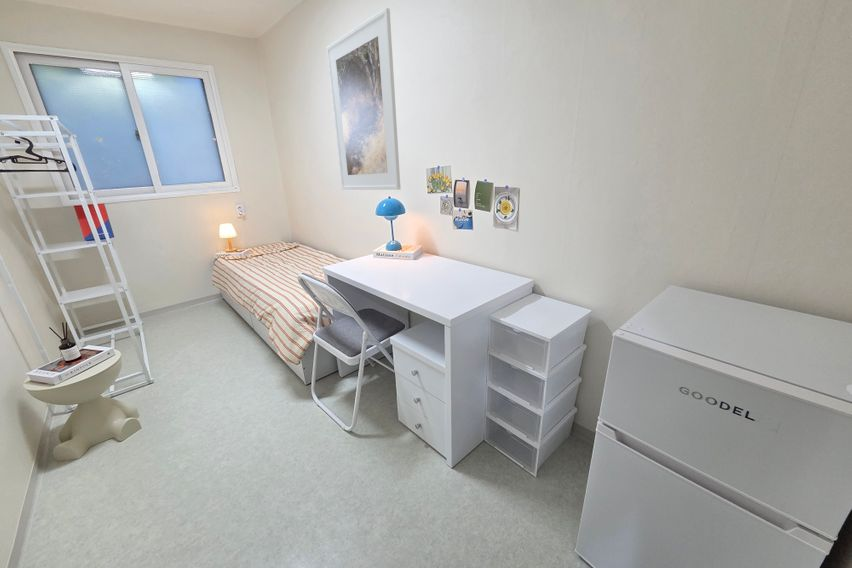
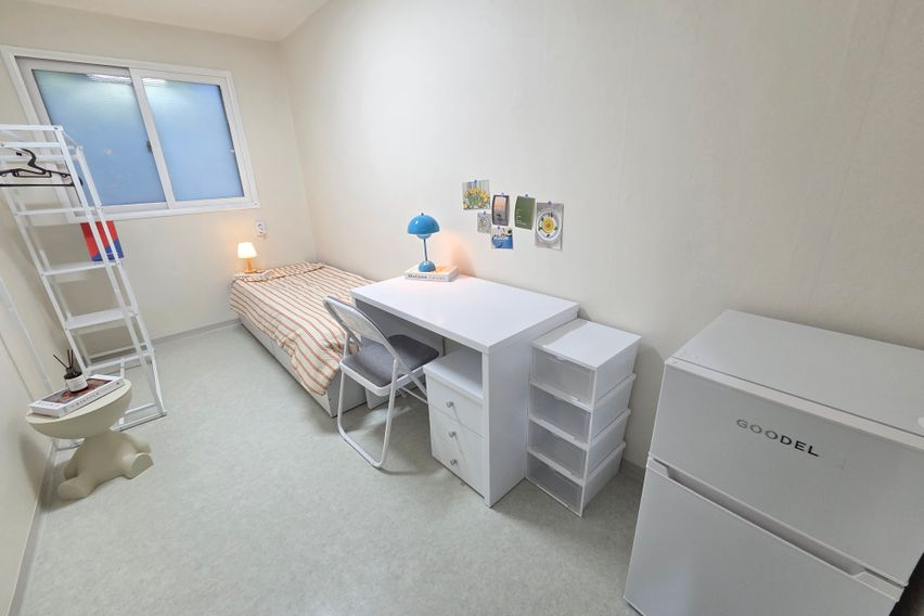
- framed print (361, 114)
